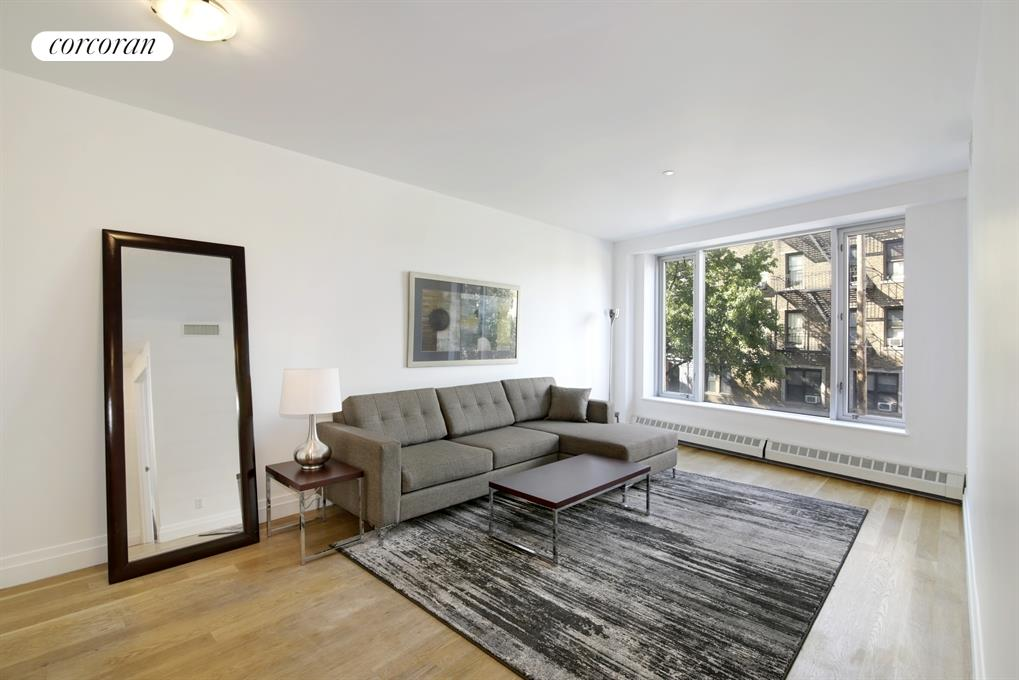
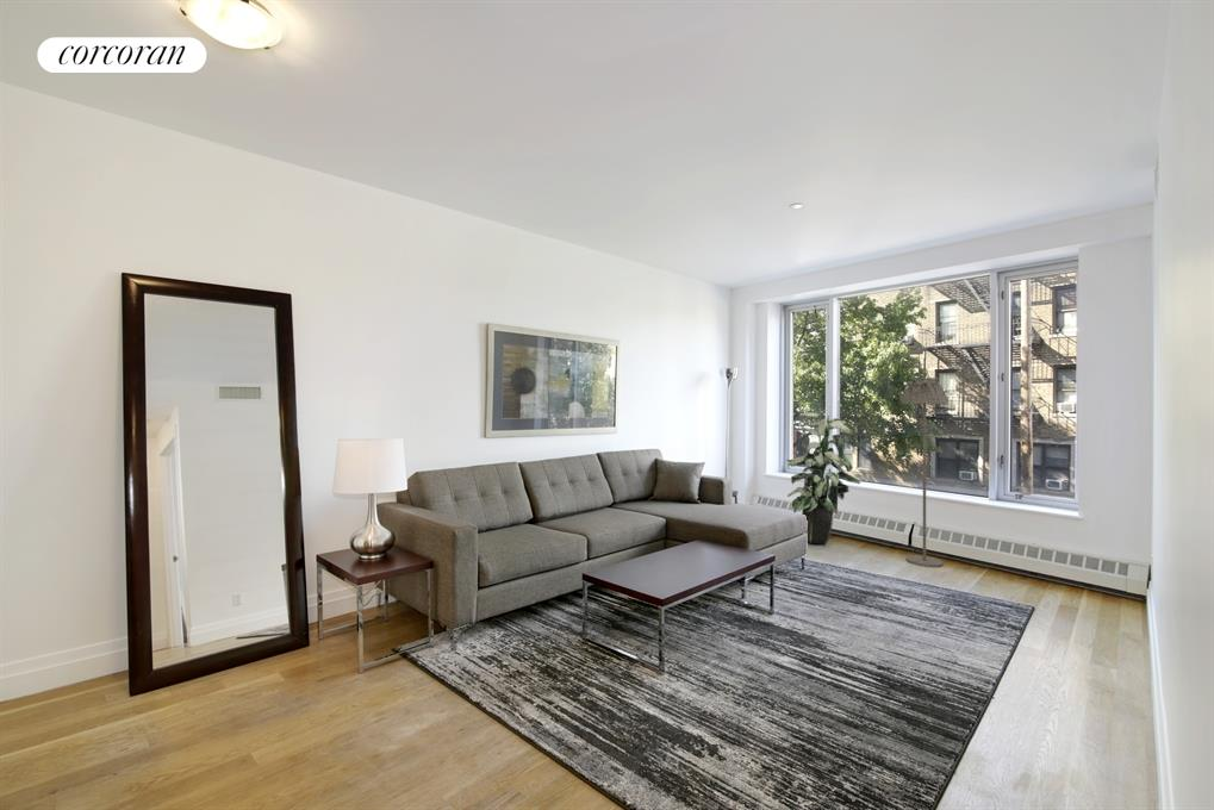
+ floor lamp (923, 469)
+ indoor plant (817, 476)
